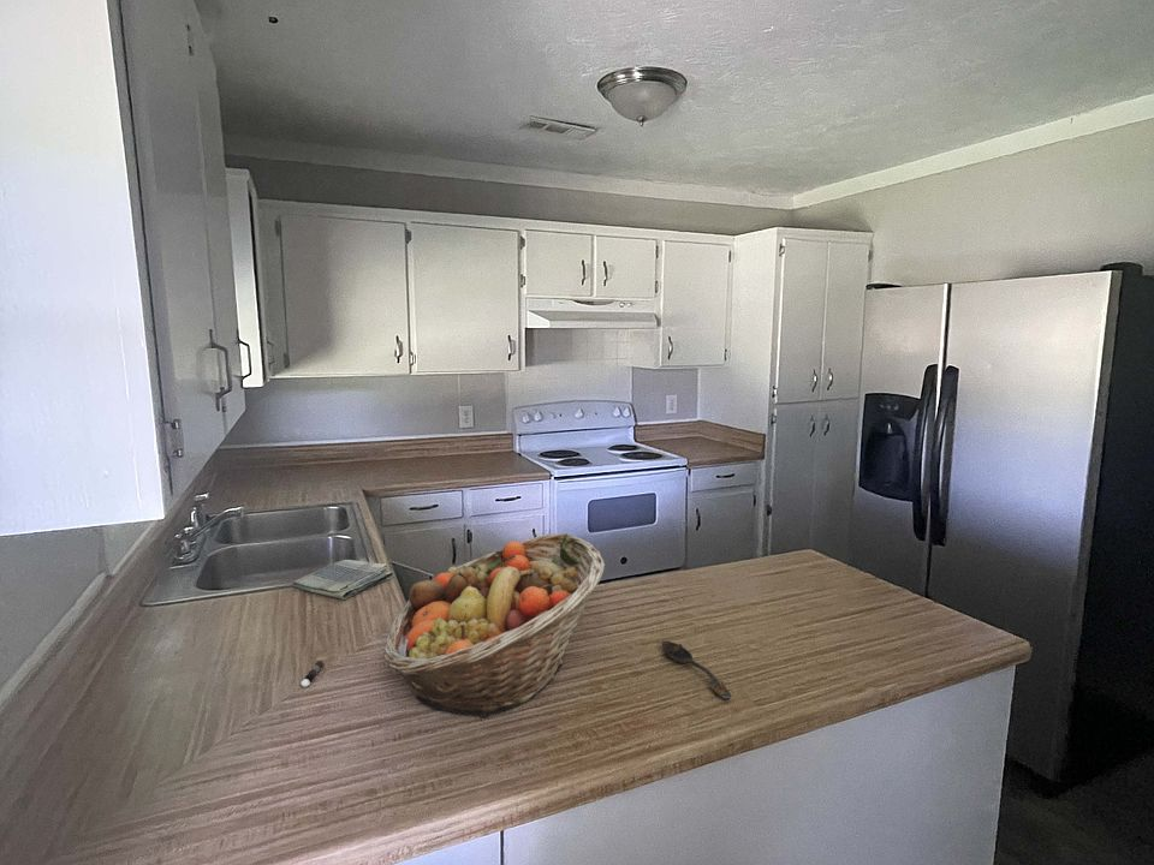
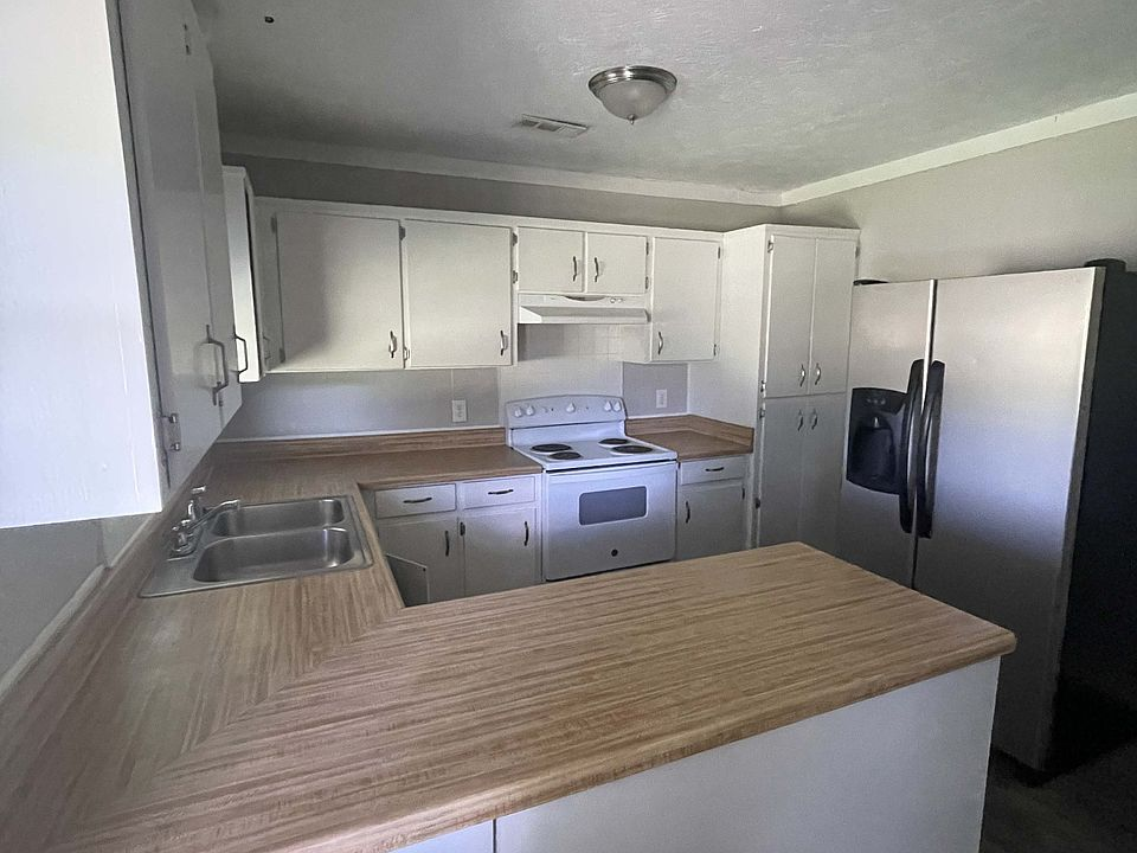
- pepper shaker (313, 673)
- spoon (694, 664)
- fruit basket (496, 610)
- dish towel (344, 575)
